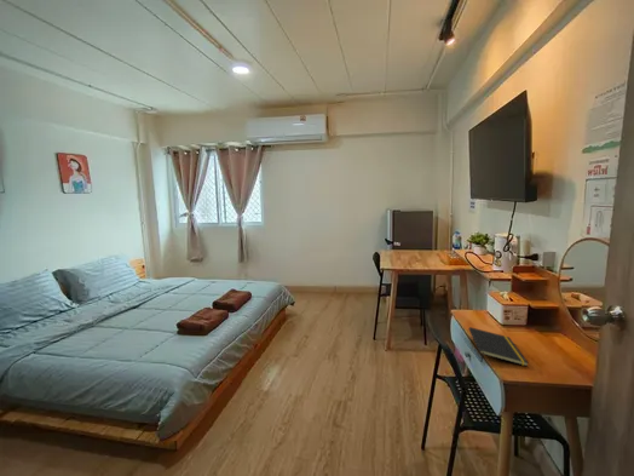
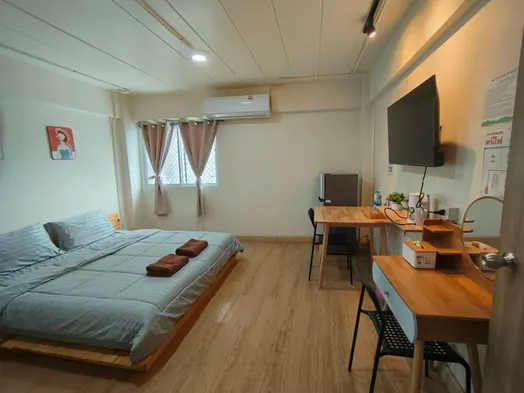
- notepad (495, 344)
